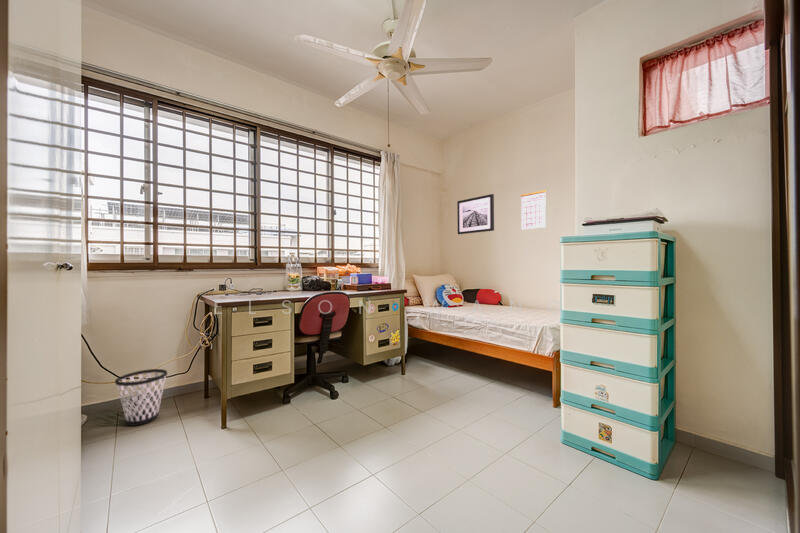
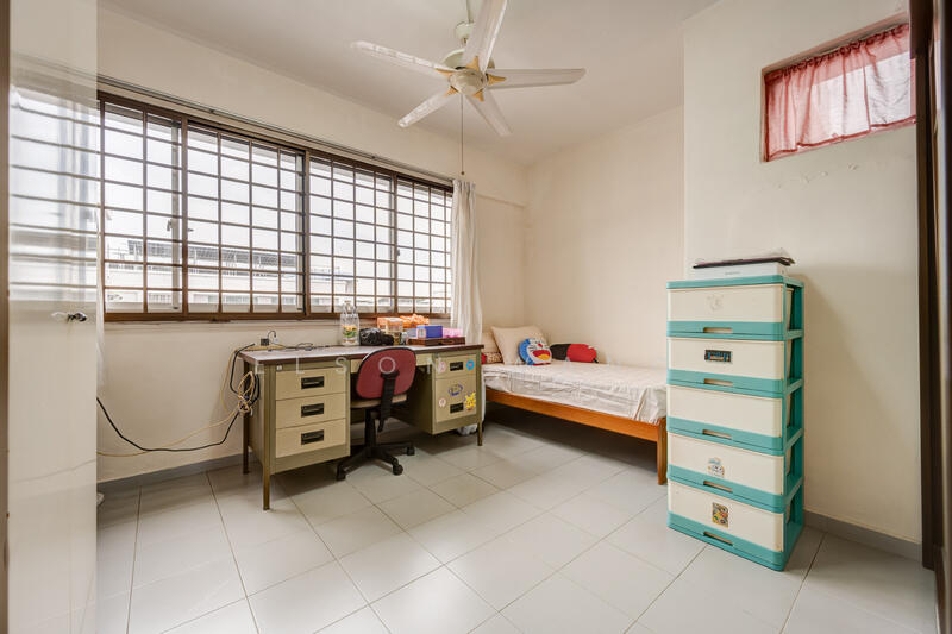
- wall art (474, 215)
- wastebasket (142, 397)
- calendar (533, 206)
